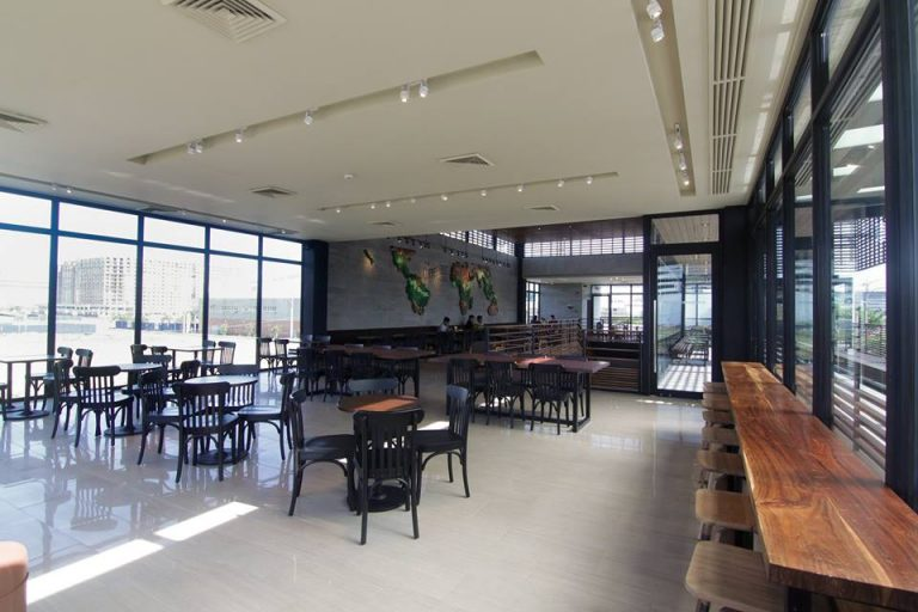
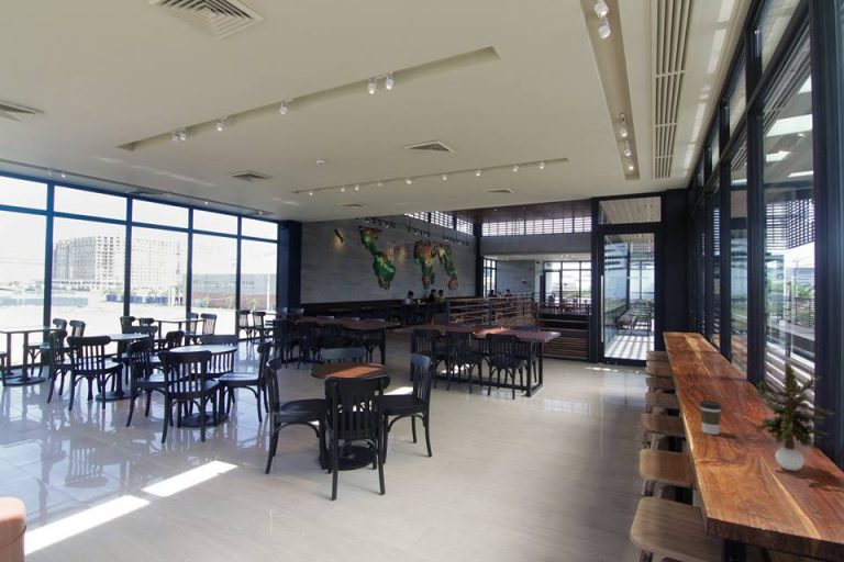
+ coffee cup (710, 417)
+ potted plant (791, 417)
